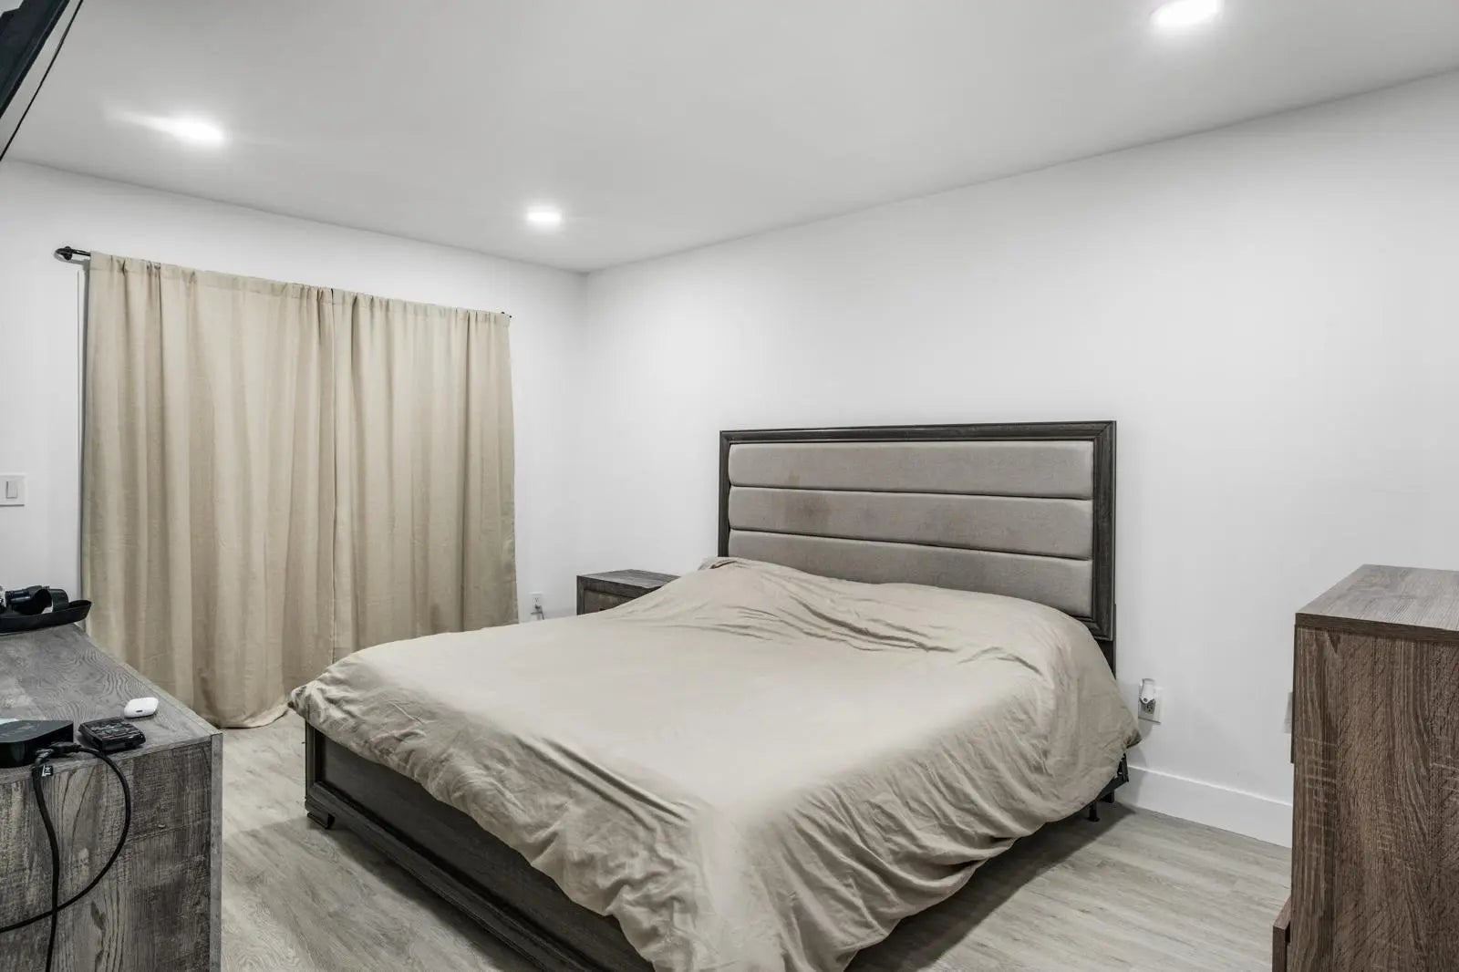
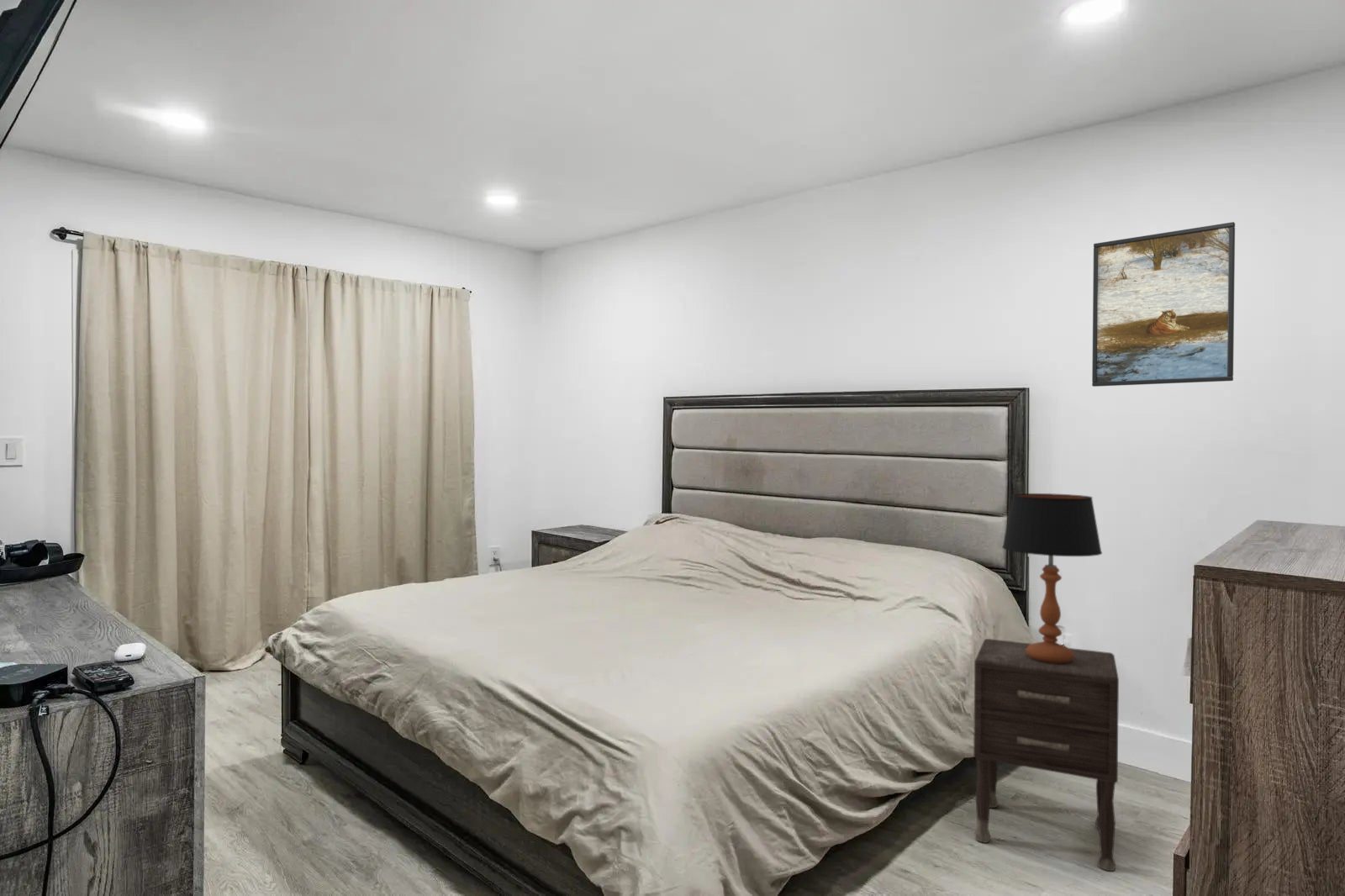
+ nightstand (1044, 746)
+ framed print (1159, 308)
+ table lamp (1050, 577)
